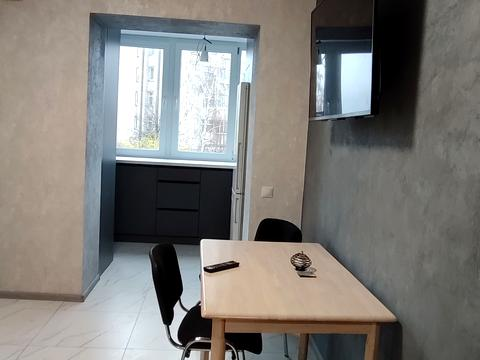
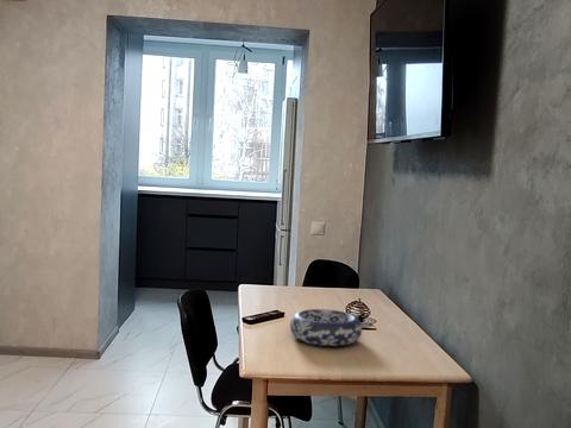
+ decorative bowl (326, 327)
